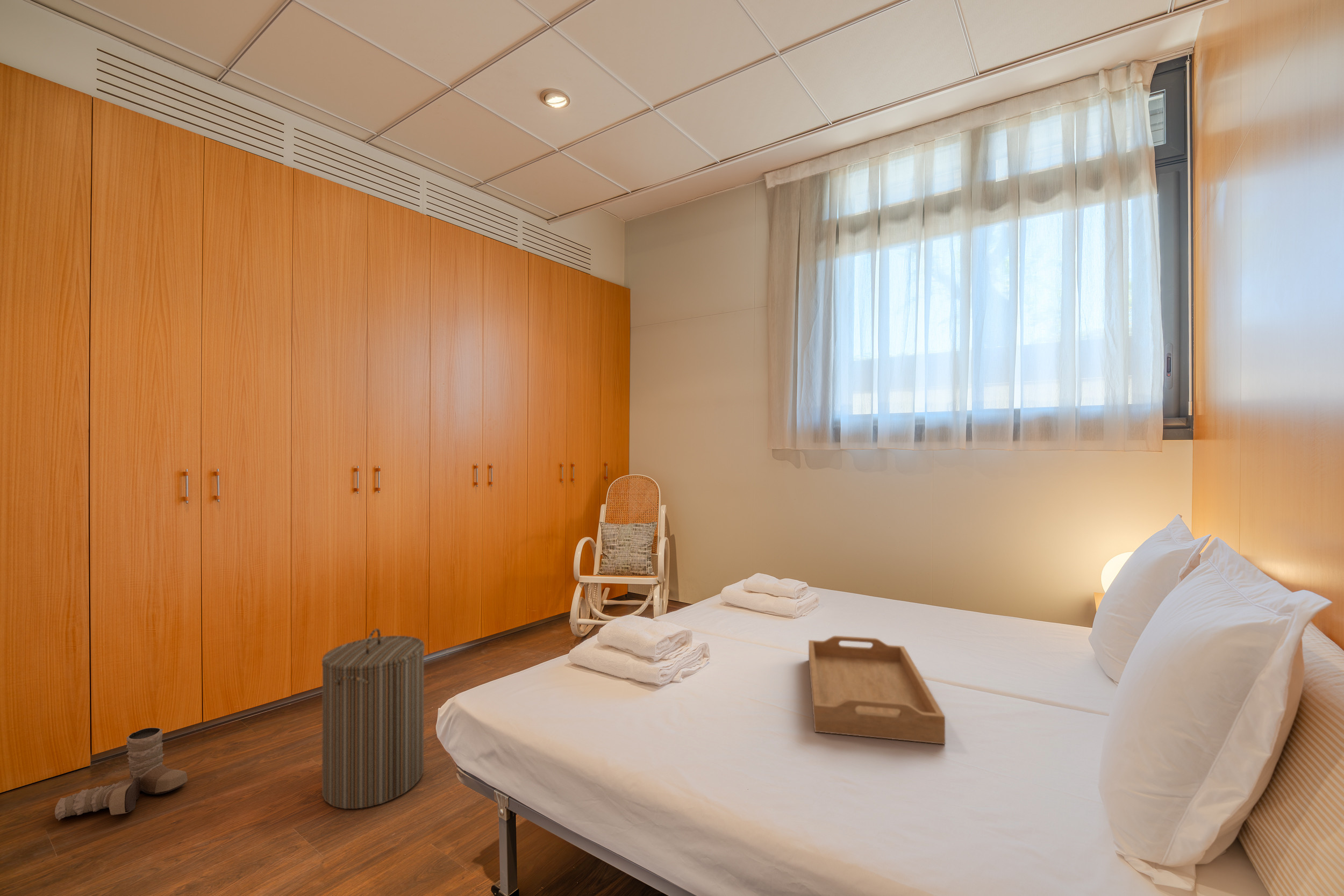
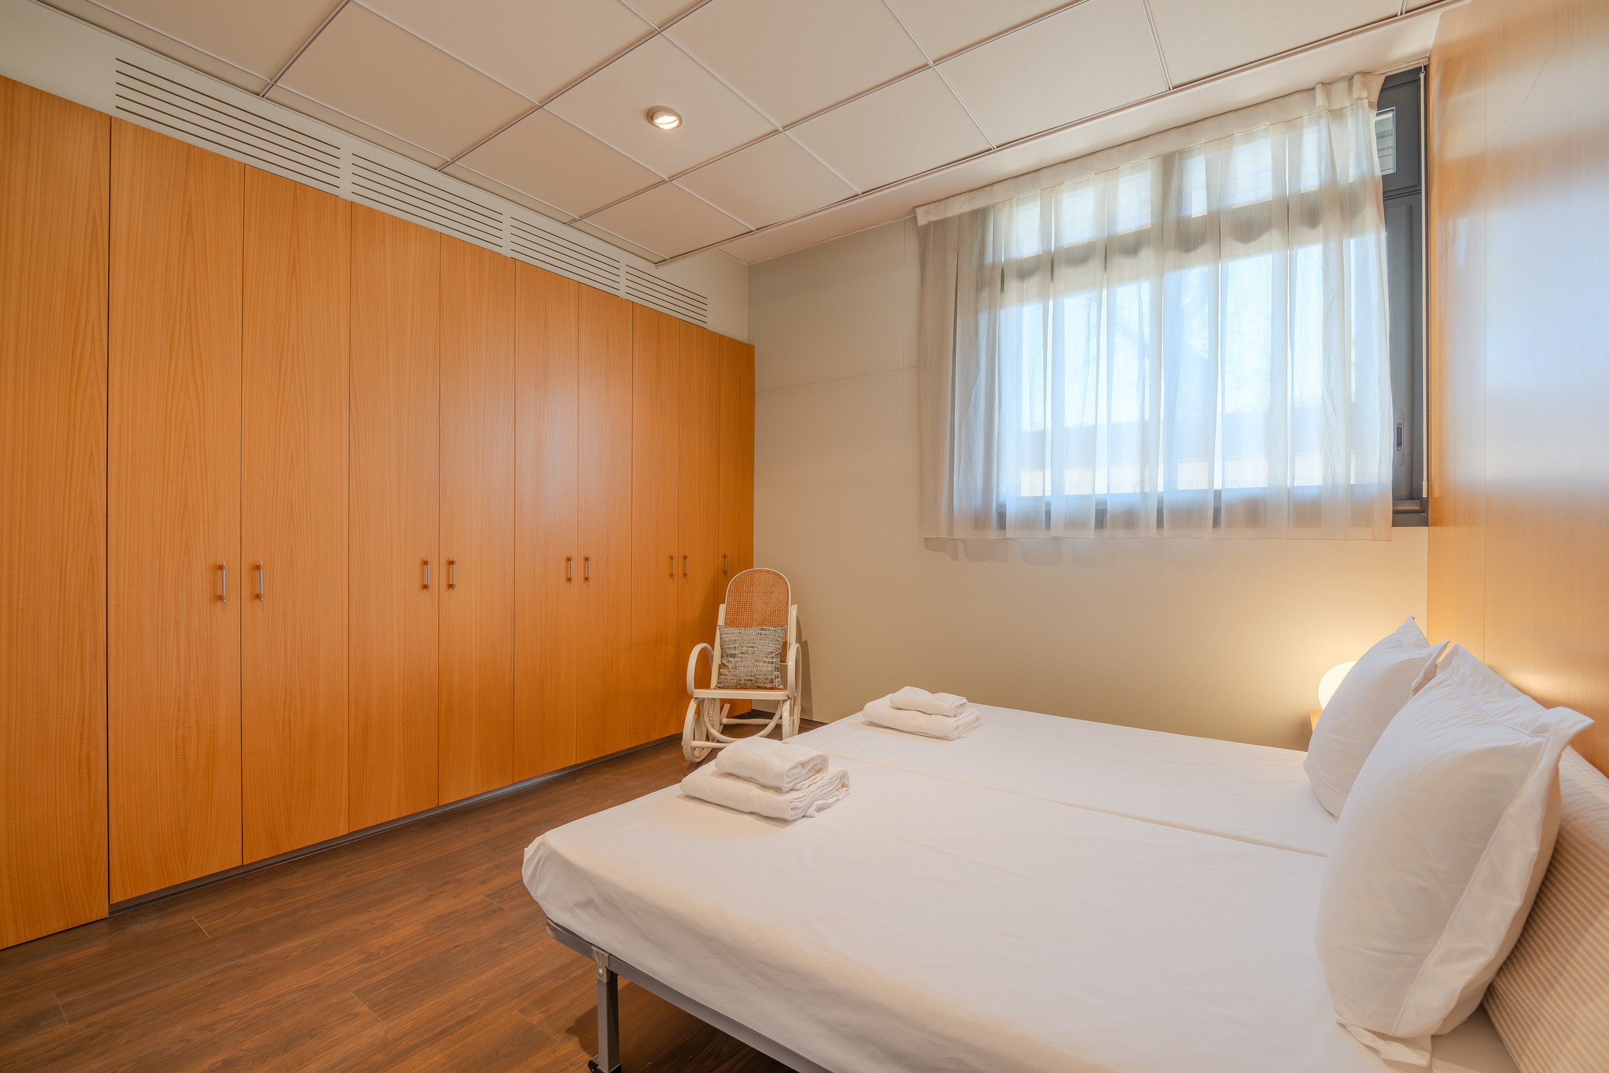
- boots (126, 779)
- laundry hamper (375, 705)
- serving tray (865, 679)
